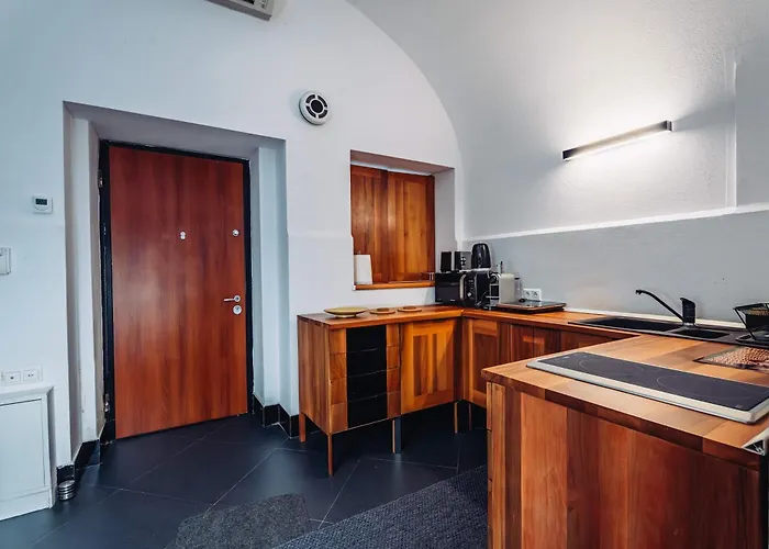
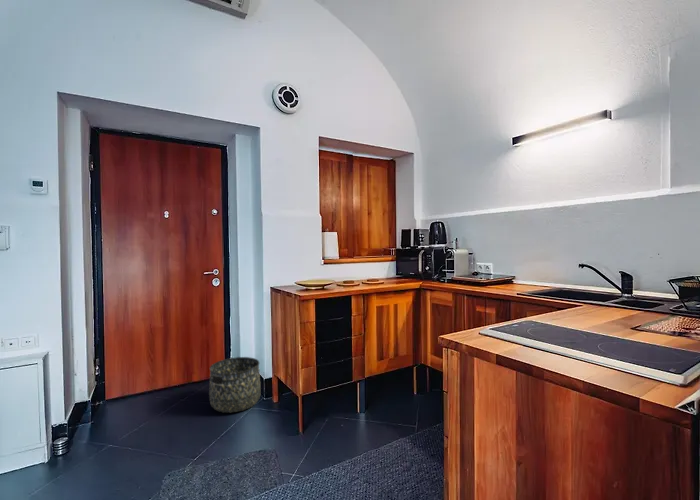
+ basket (235, 384)
